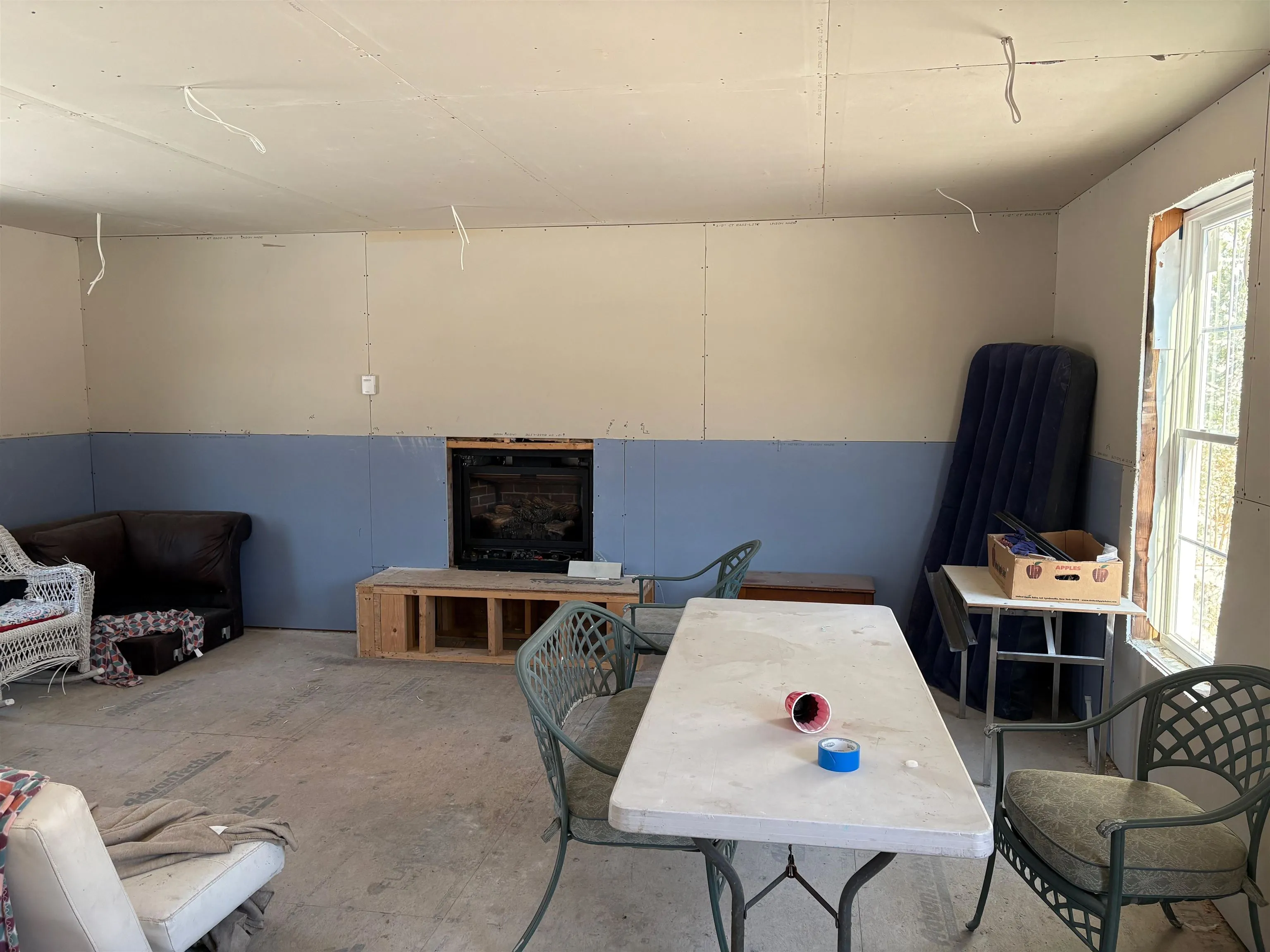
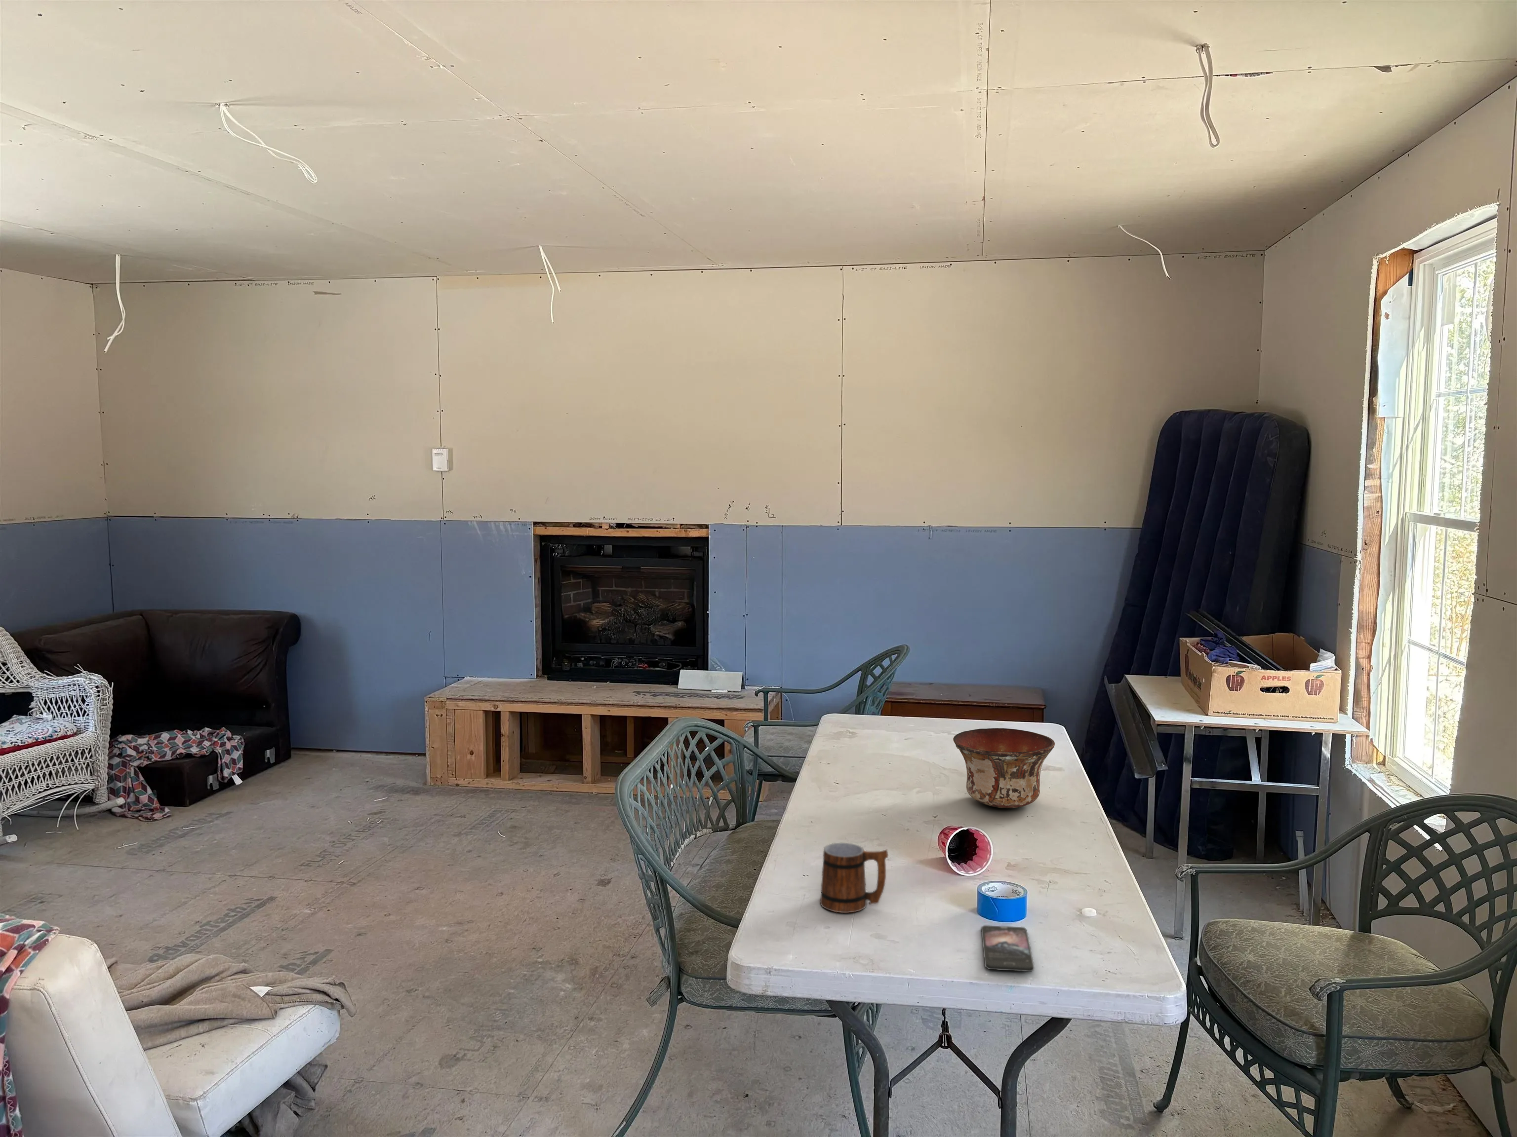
+ mug (854, 875)
+ bowl (1002, 772)
+ smartphone (1007, 947)
